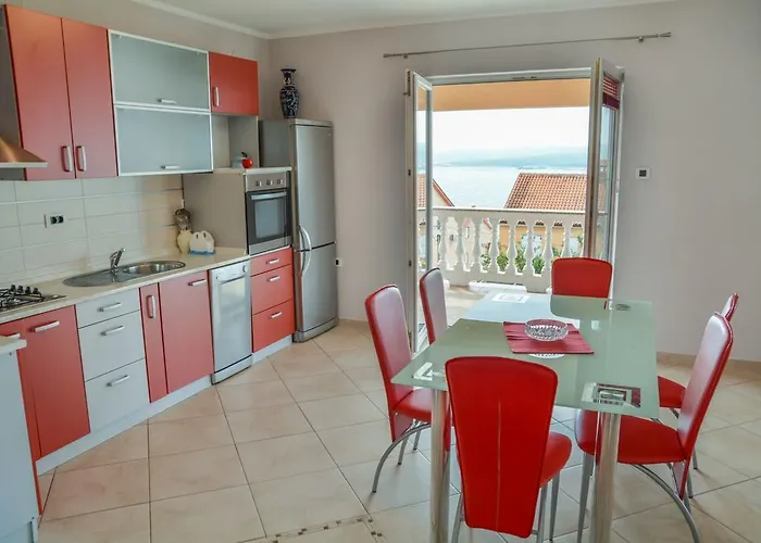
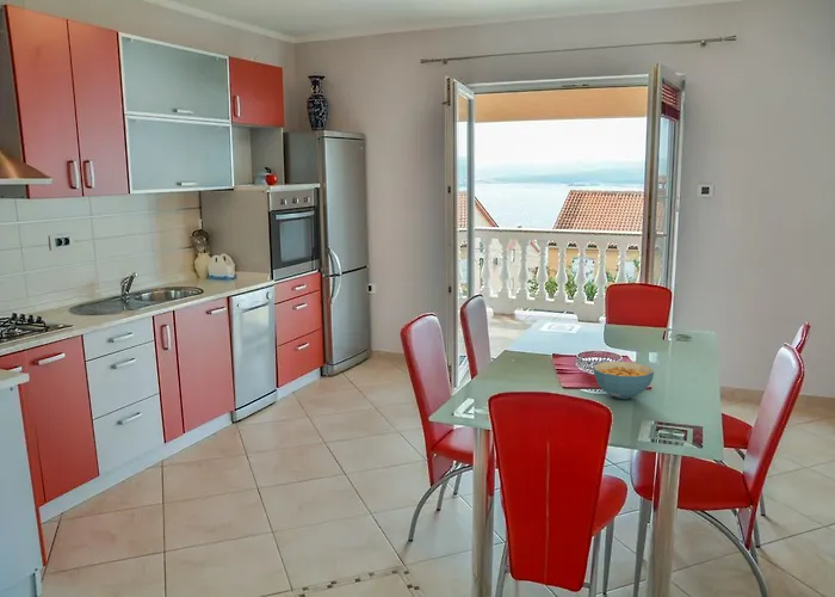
+ cereal bowl (621, 382)
